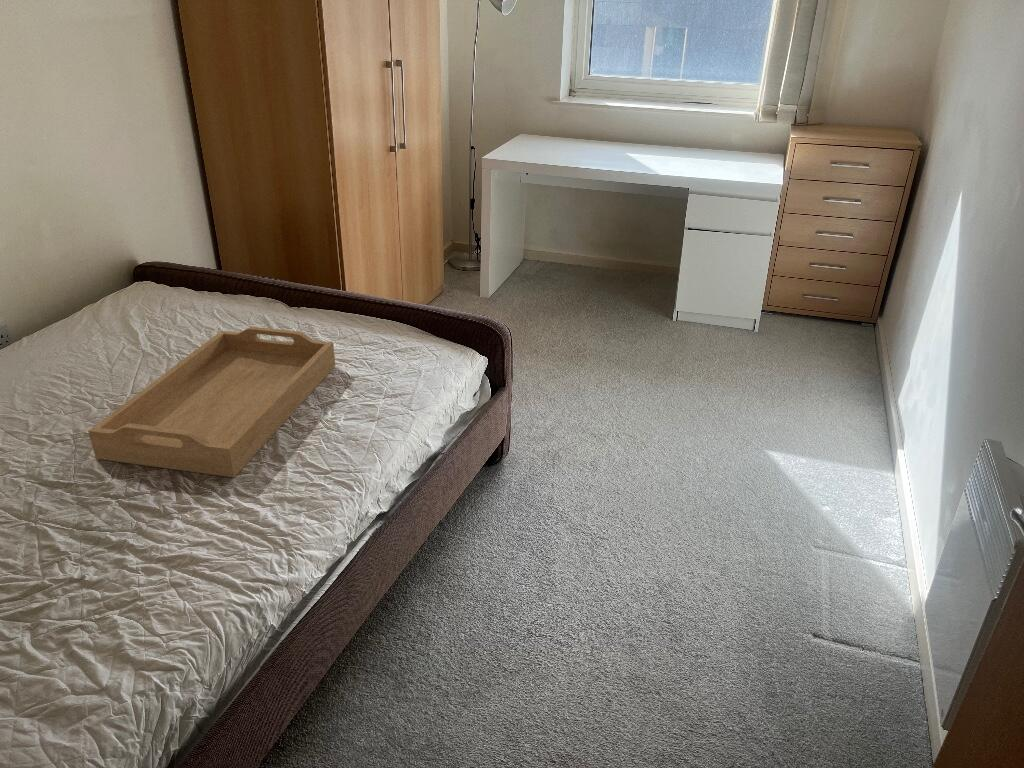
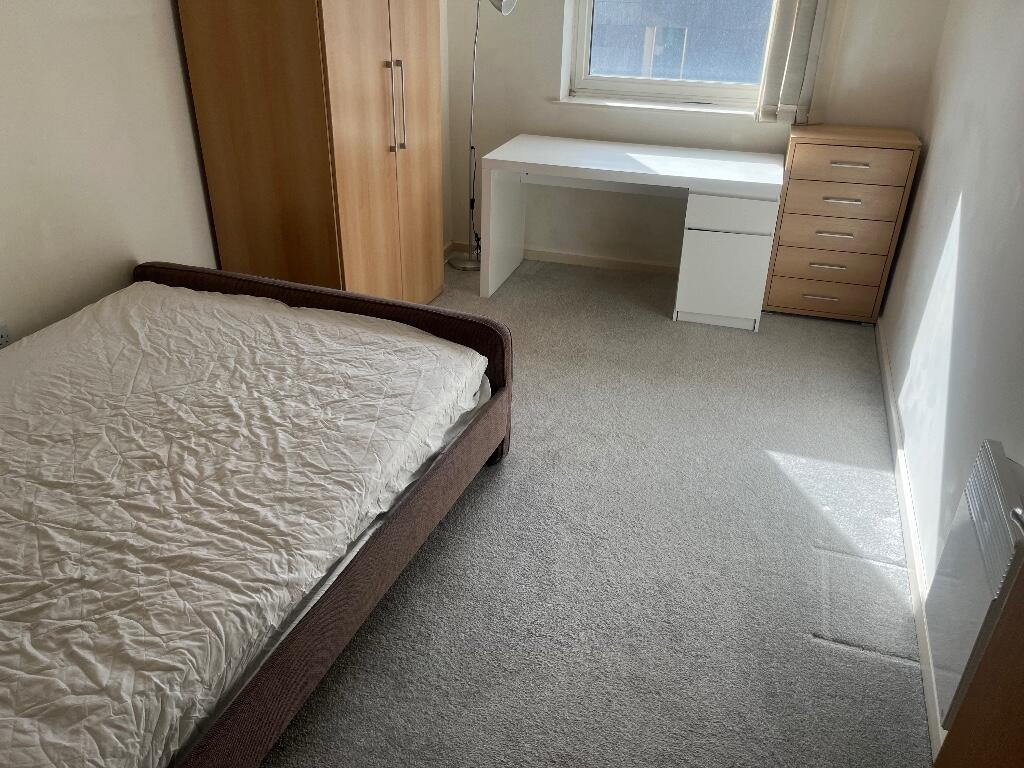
- serving tray (226, 390)
